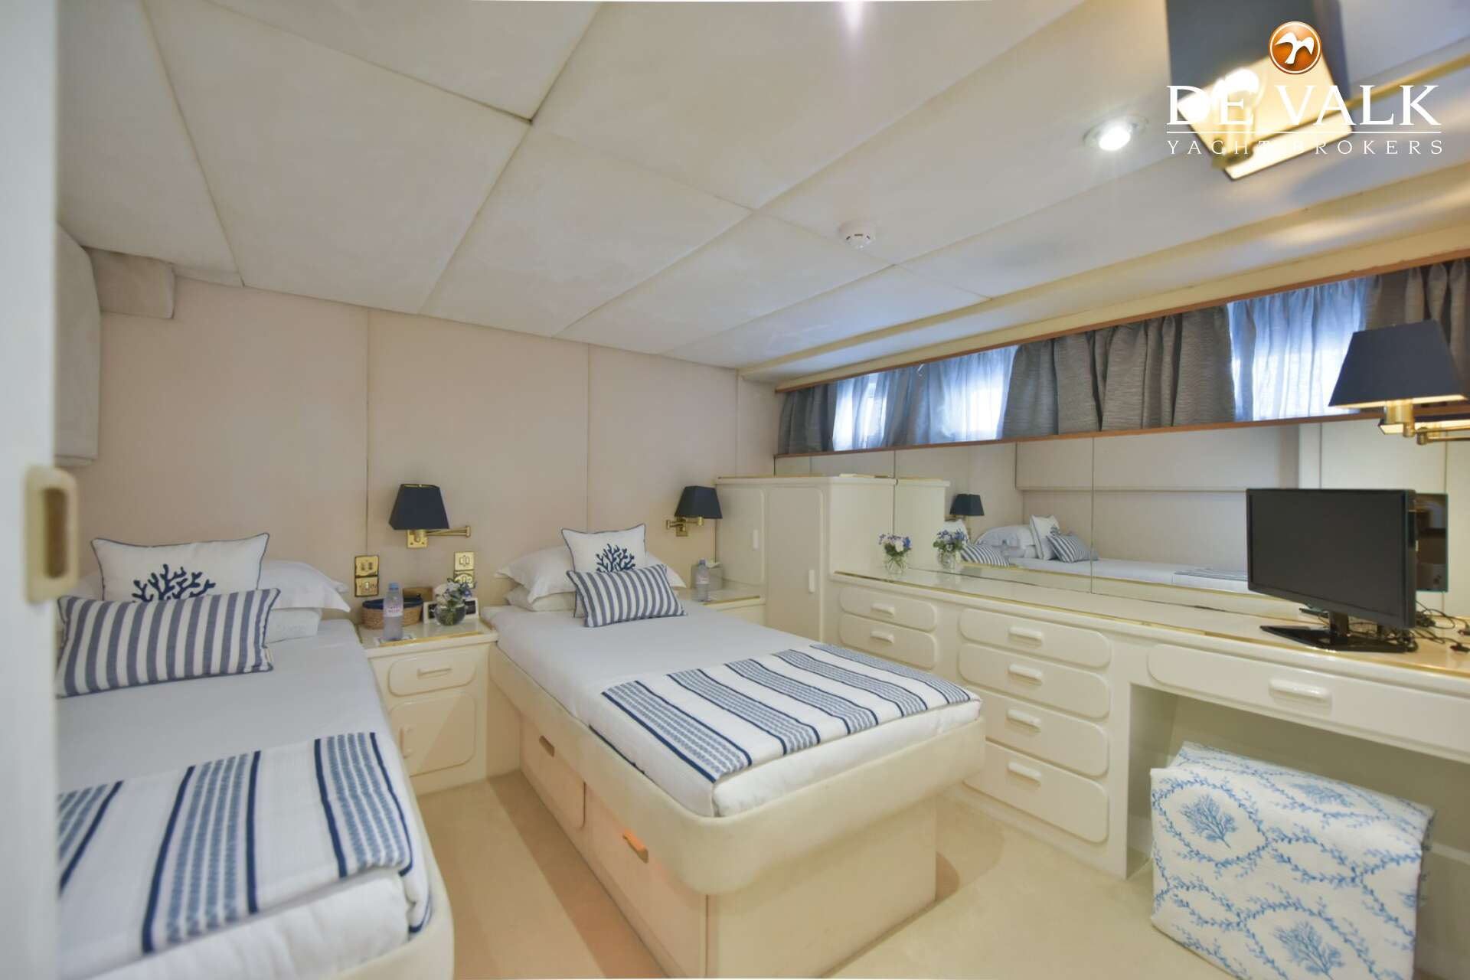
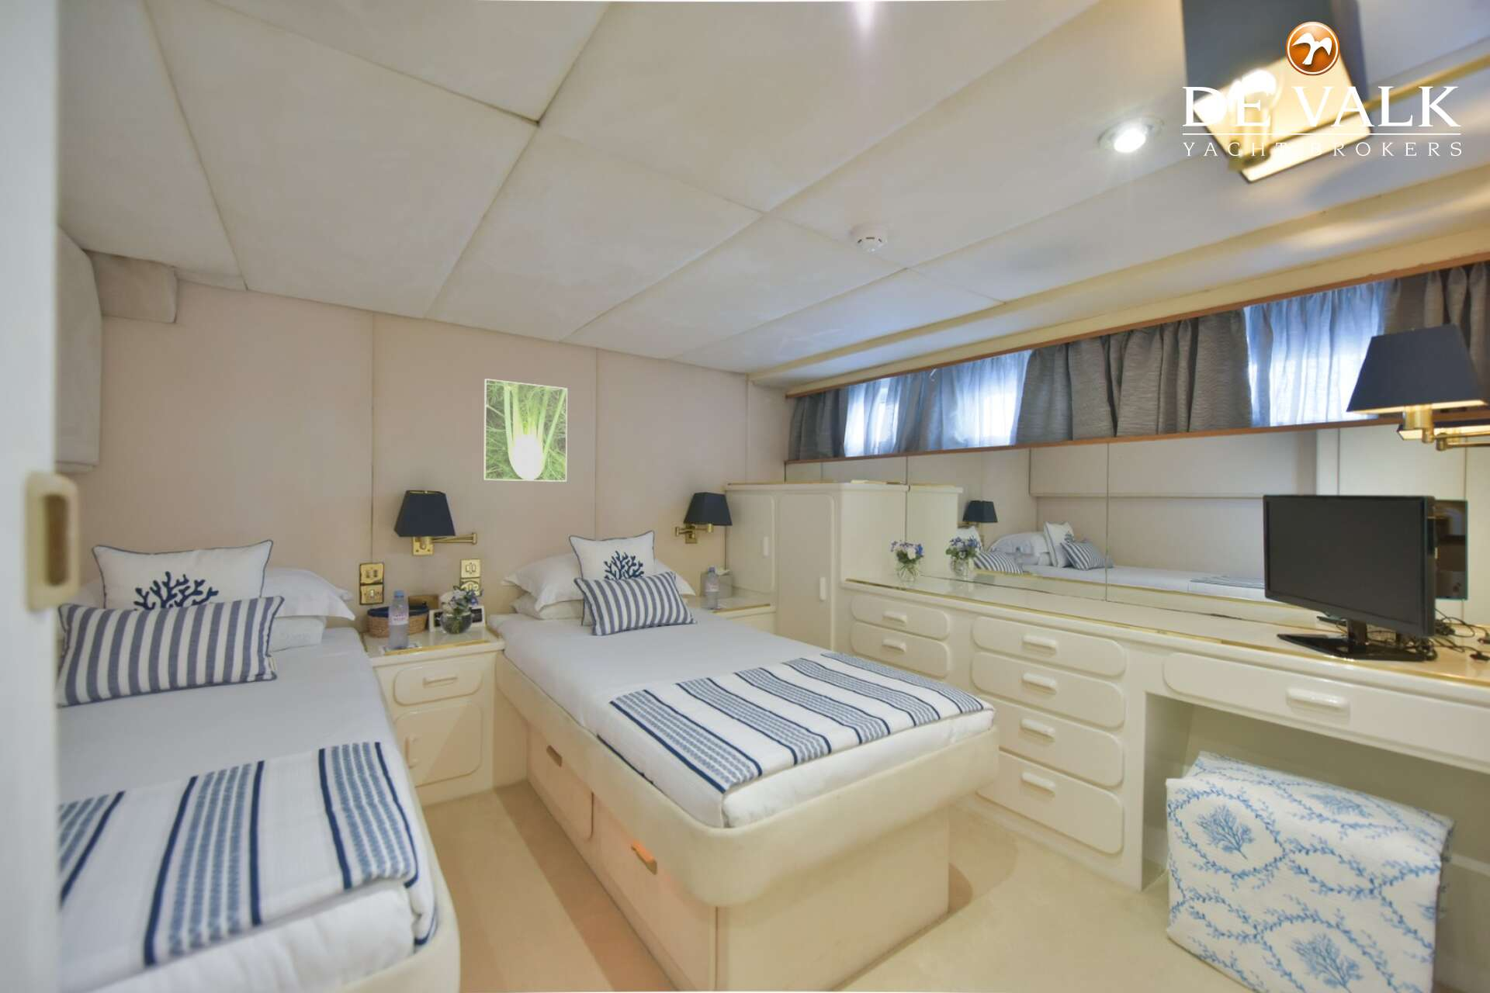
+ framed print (527, 432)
